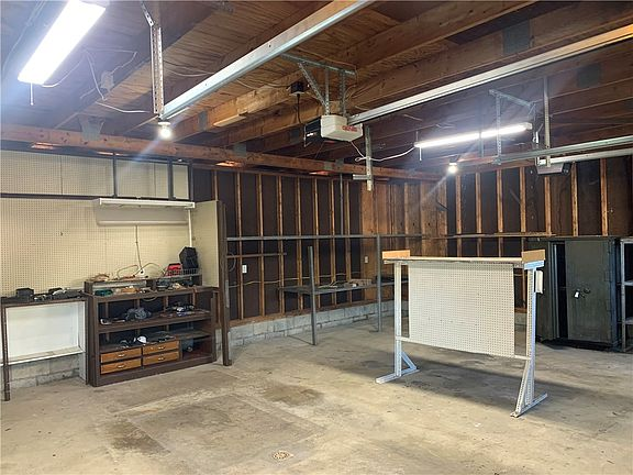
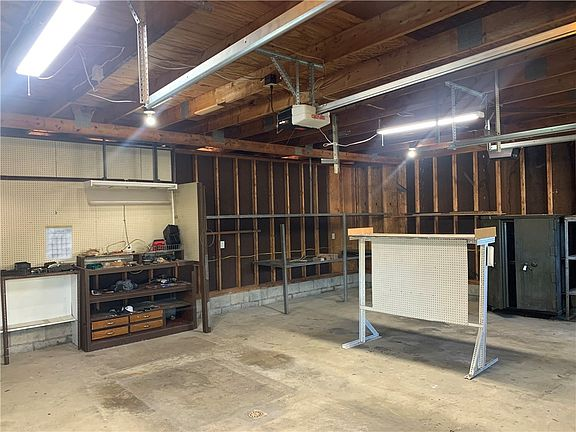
+ calendar (59, 238)
